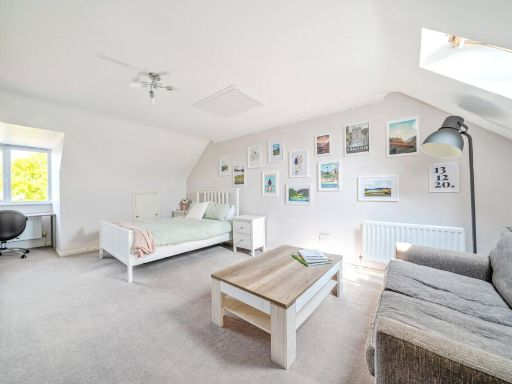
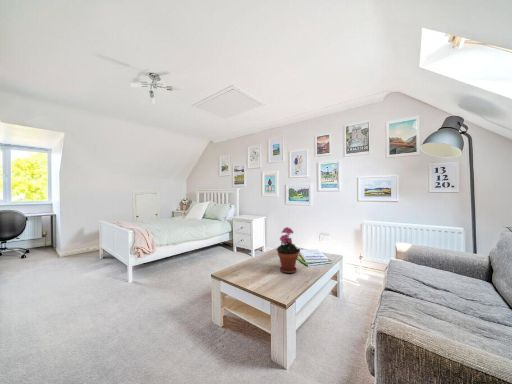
+ potted plant (287, 248)
